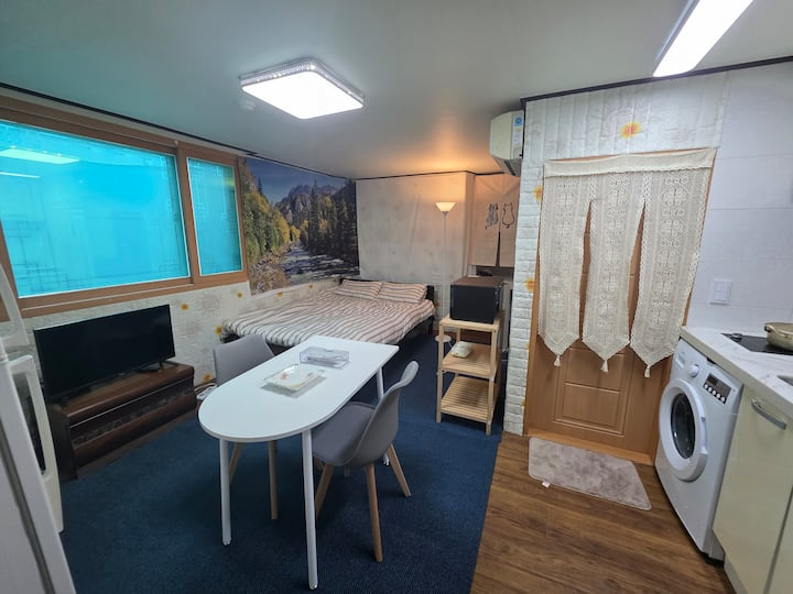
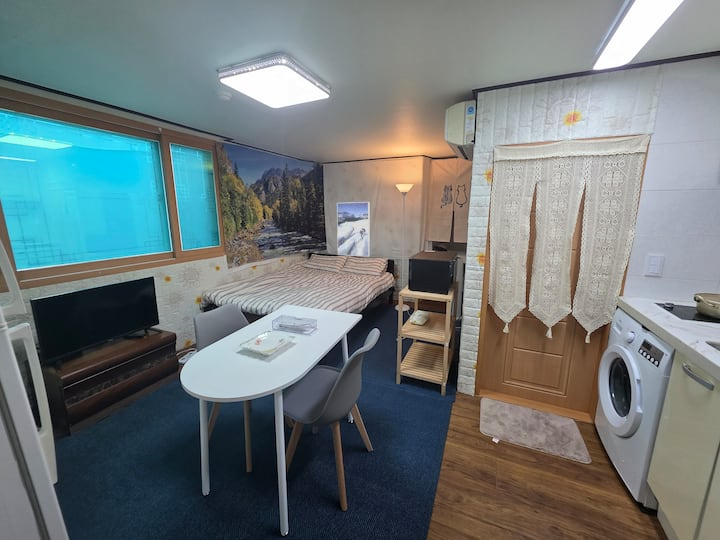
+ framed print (353, 229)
